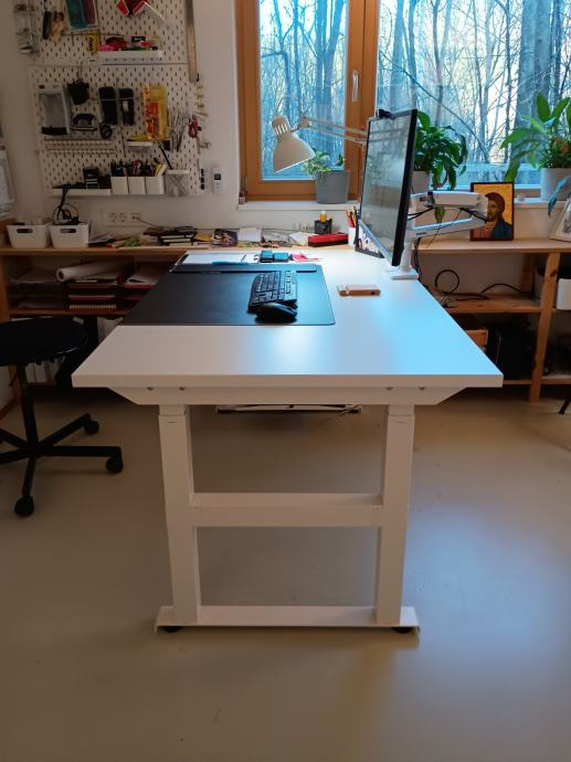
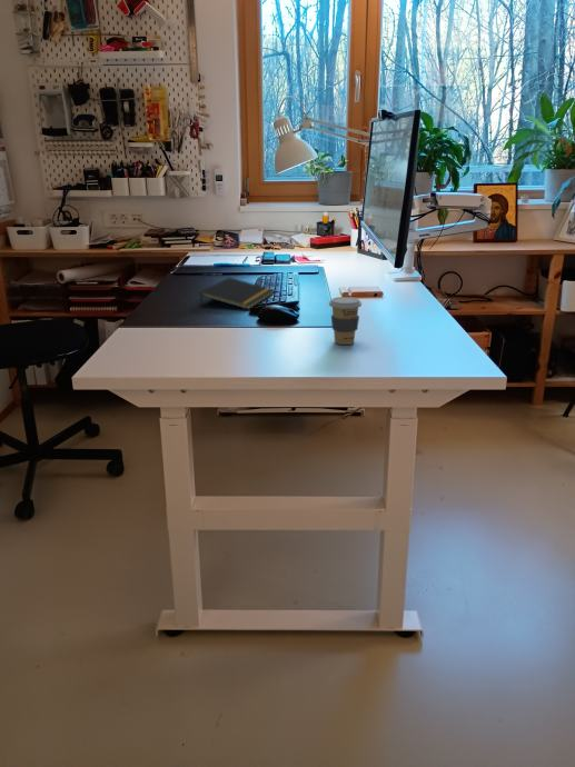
+ notepad (238, 292)
+ coffee cup (345, 320)
